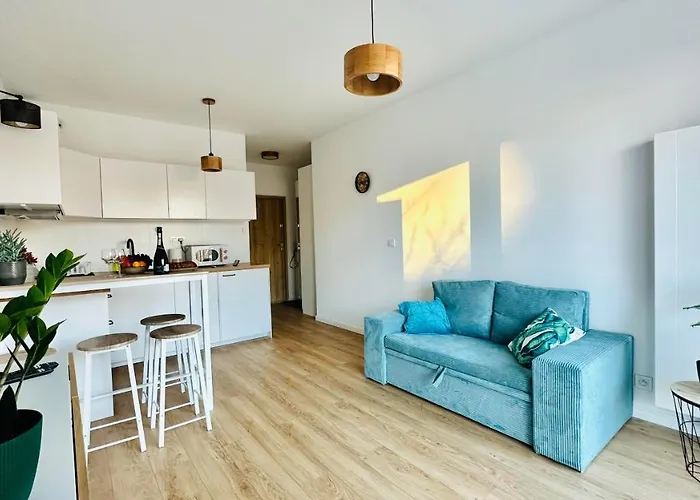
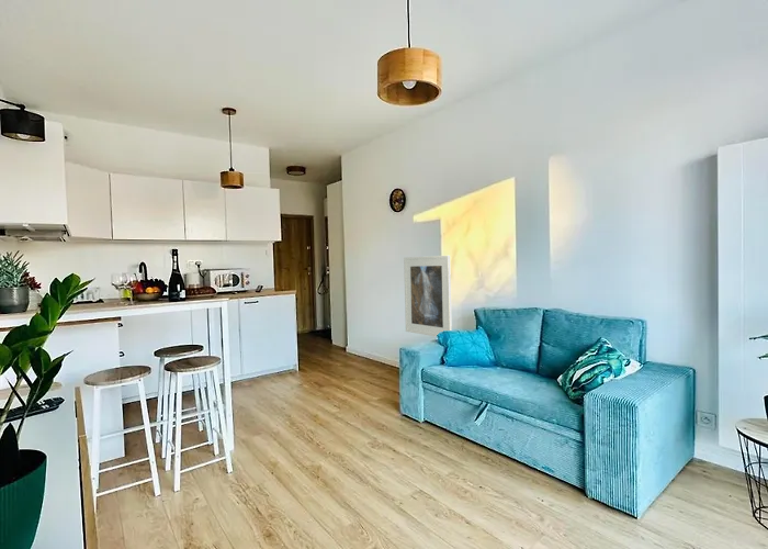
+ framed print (426, 295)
